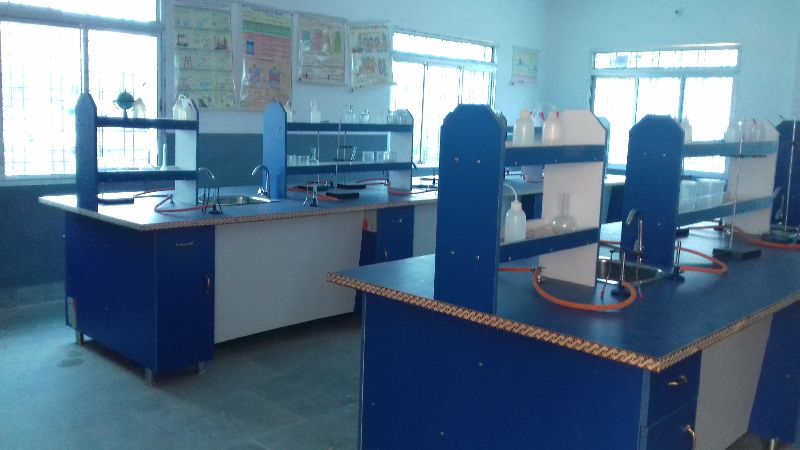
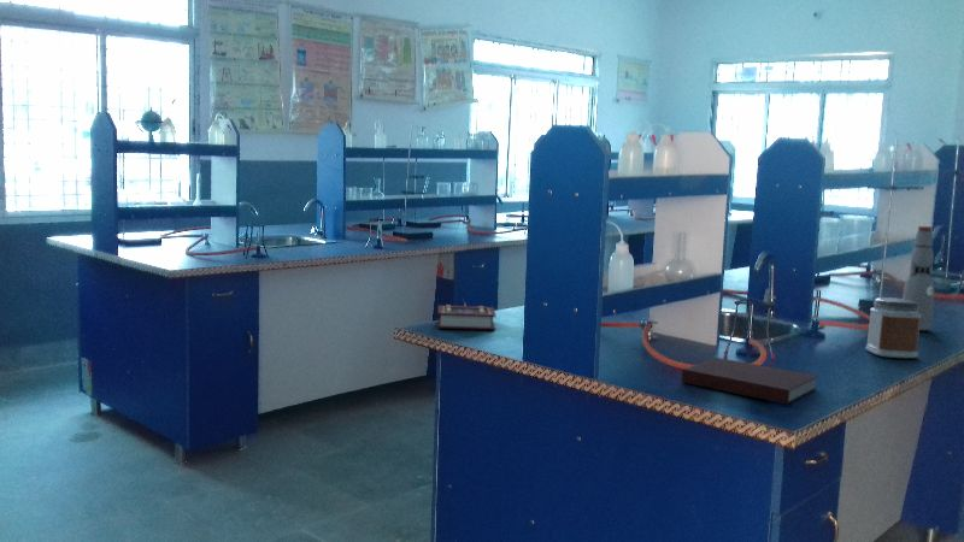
+ book (465, 316)
+ jar (893, 326)
+ bottle (921, 277)
+ notebook (750, 378)
